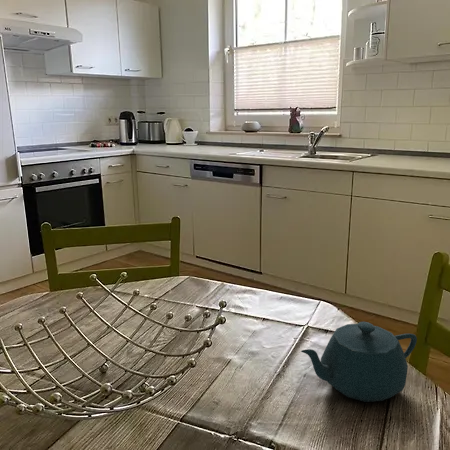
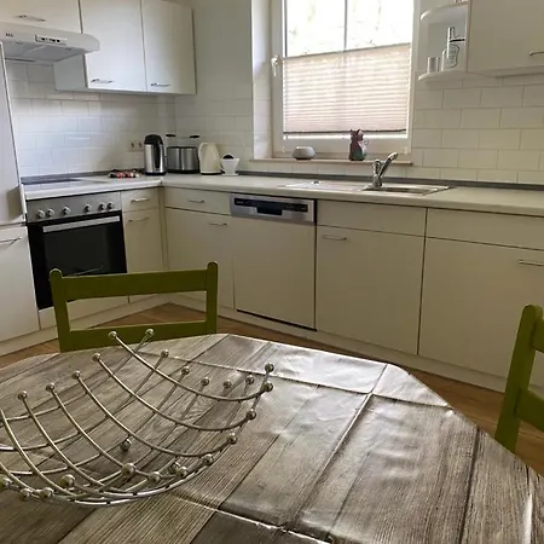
- teapot (360, 355)
